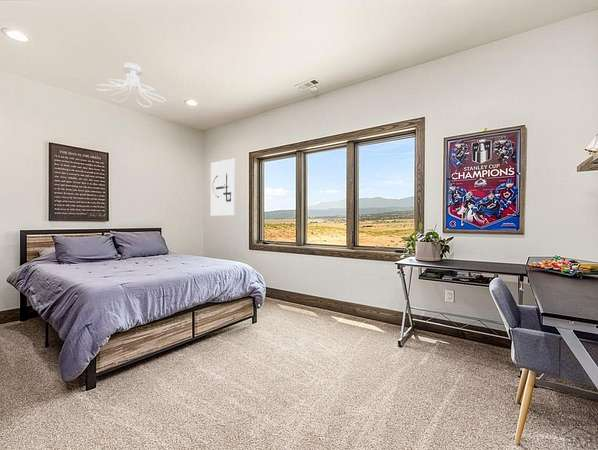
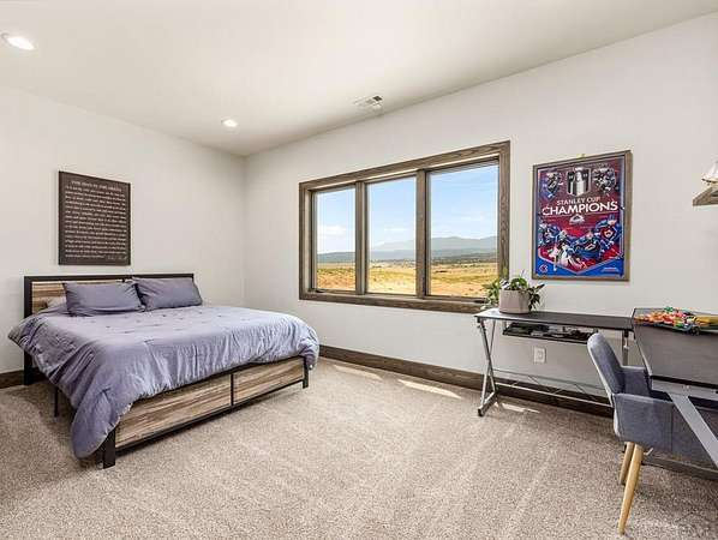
- wall art (223, 188)
- ceiling light fixture (132, 81)
